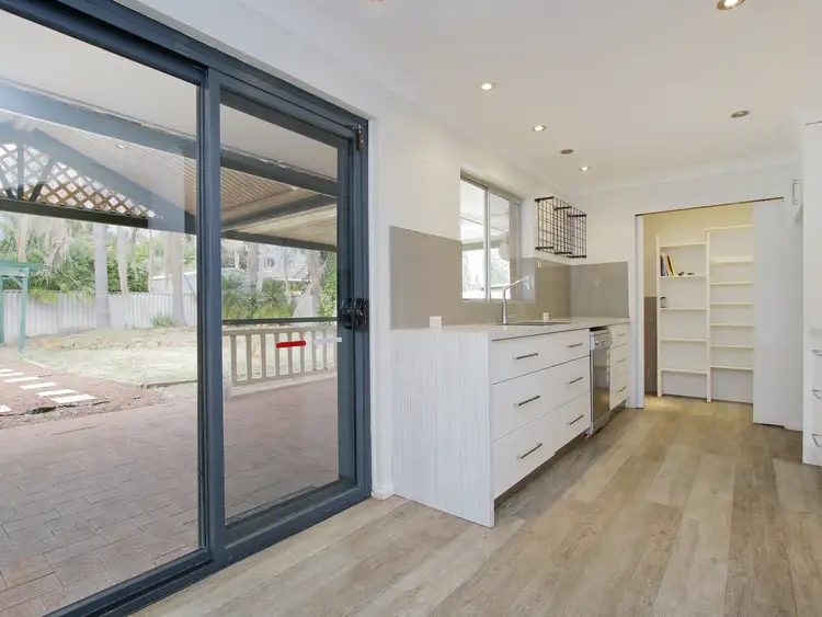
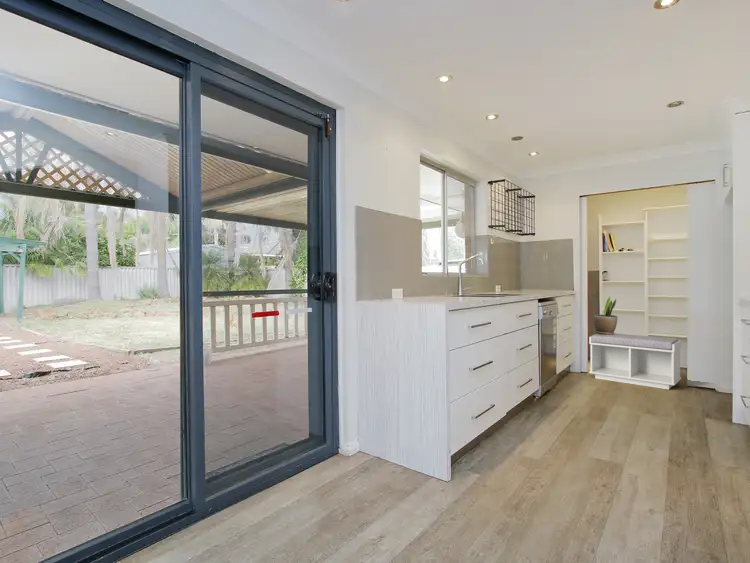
+ bench (633, 358)
+ potted plant (605, 314)
